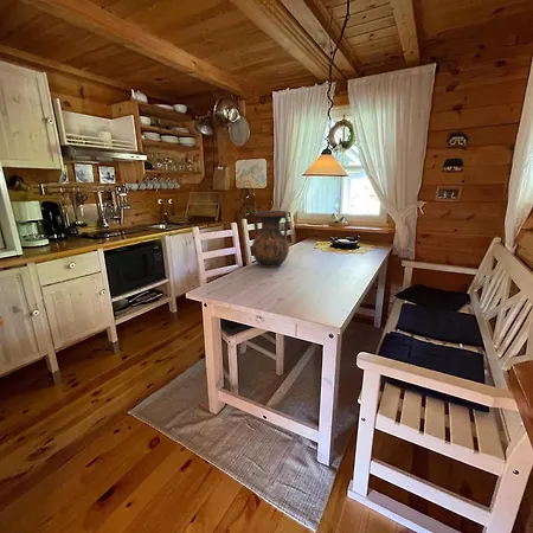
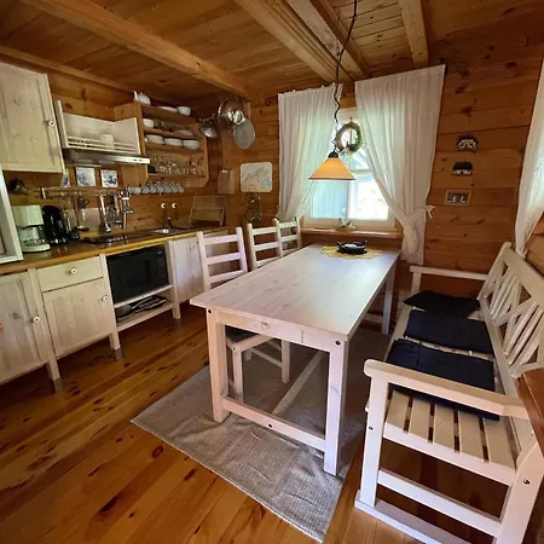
- vase (270, 238)
